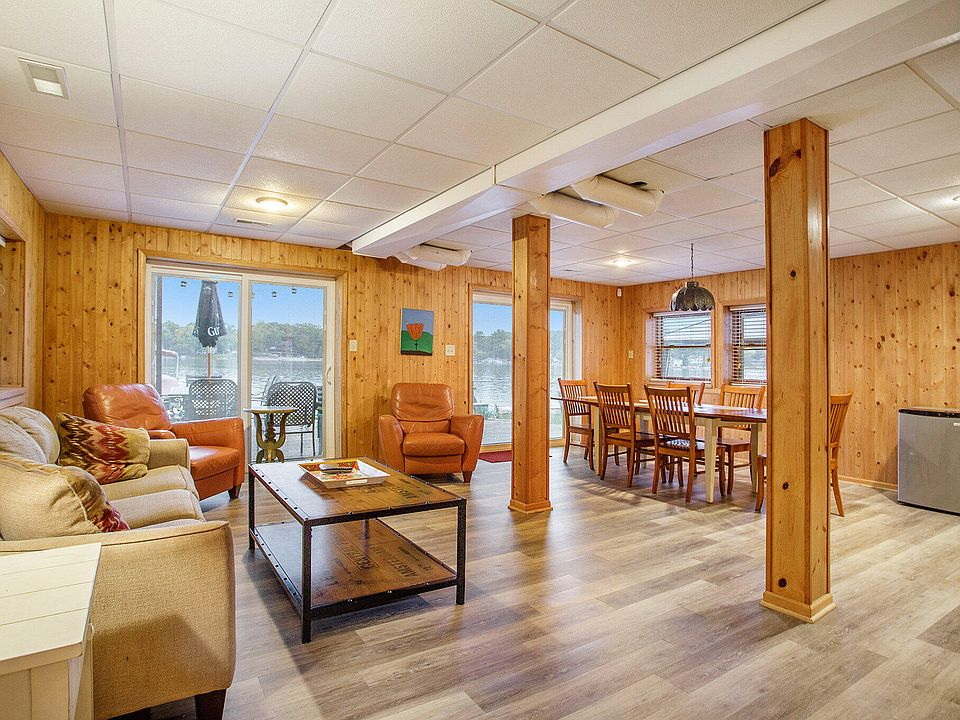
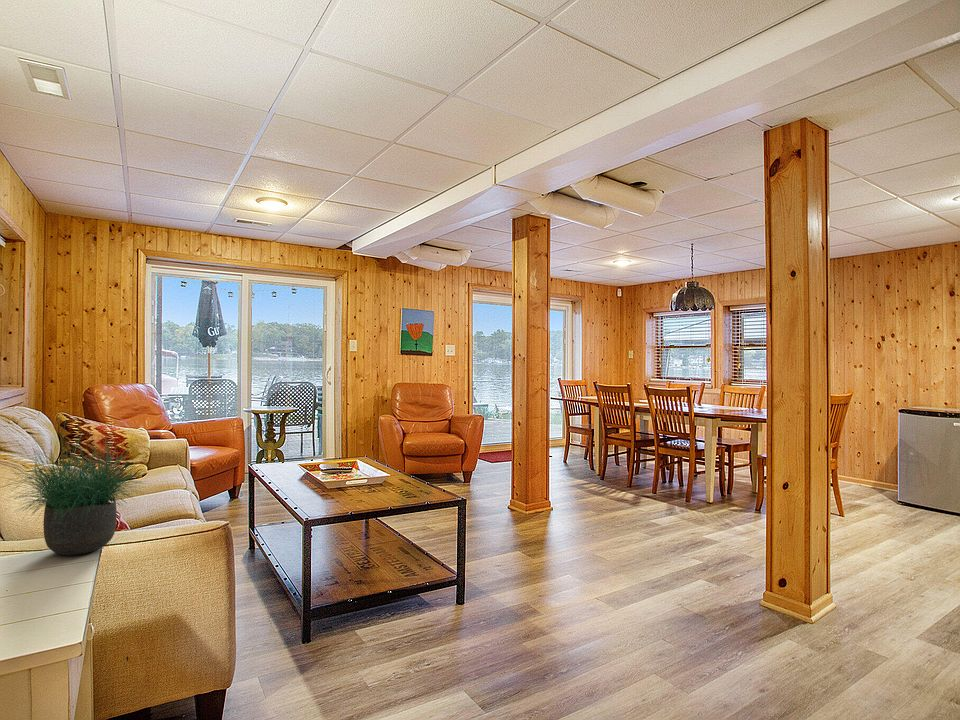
+ potted plant (79, 481)
